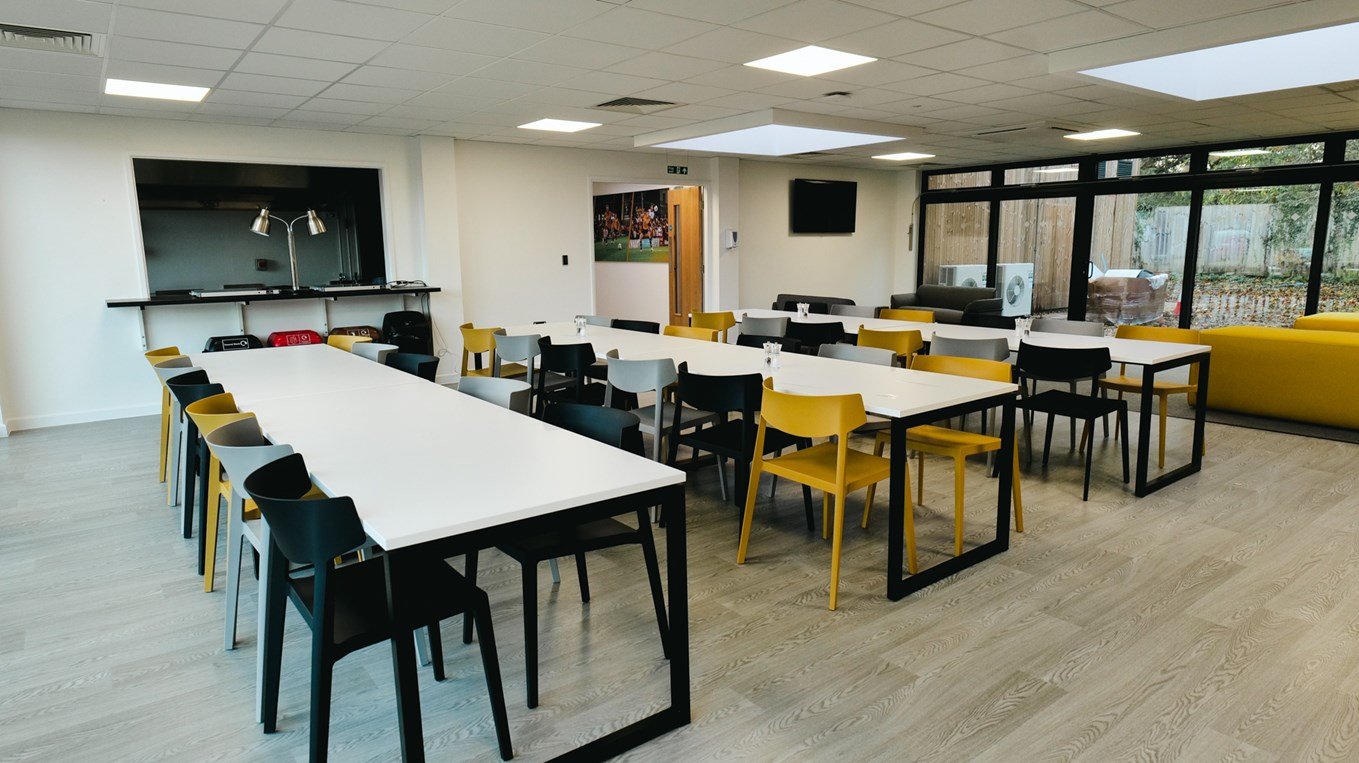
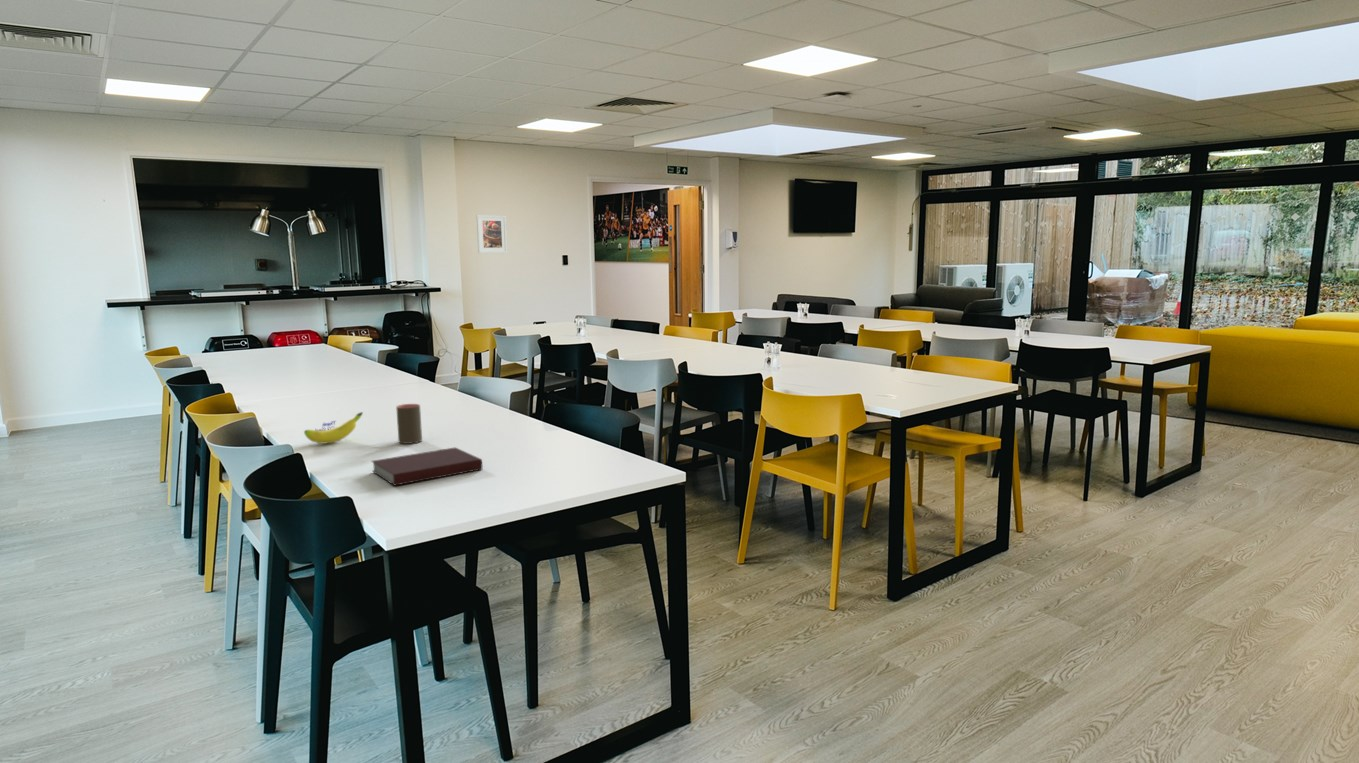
+ banana (333, 428)
+ notebook (427, 465)
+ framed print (492, 234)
+ cup (409, 423)
